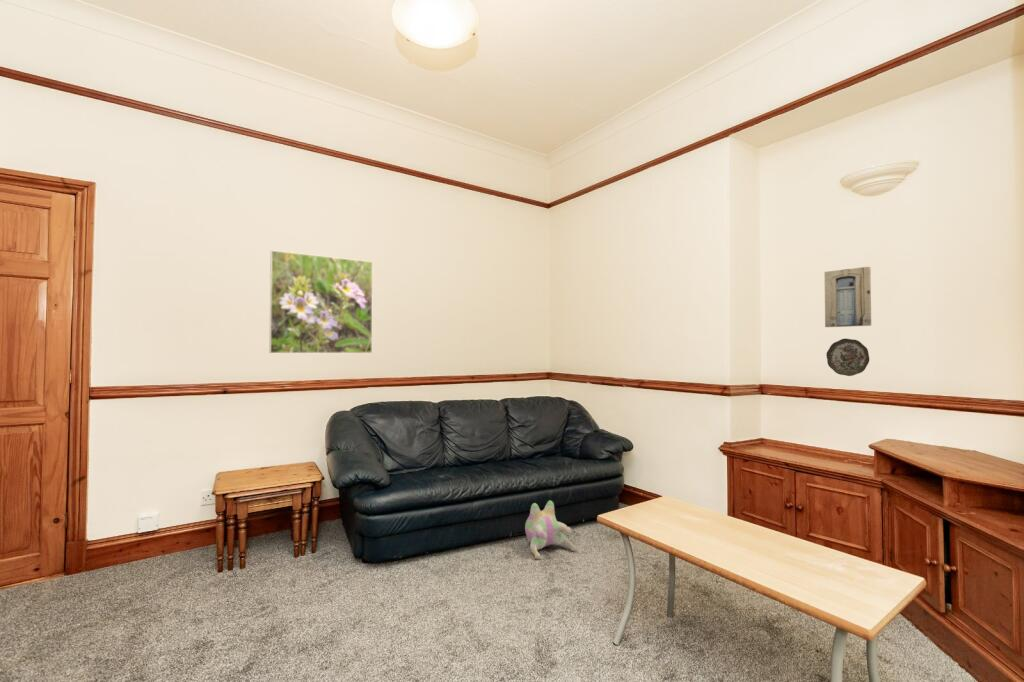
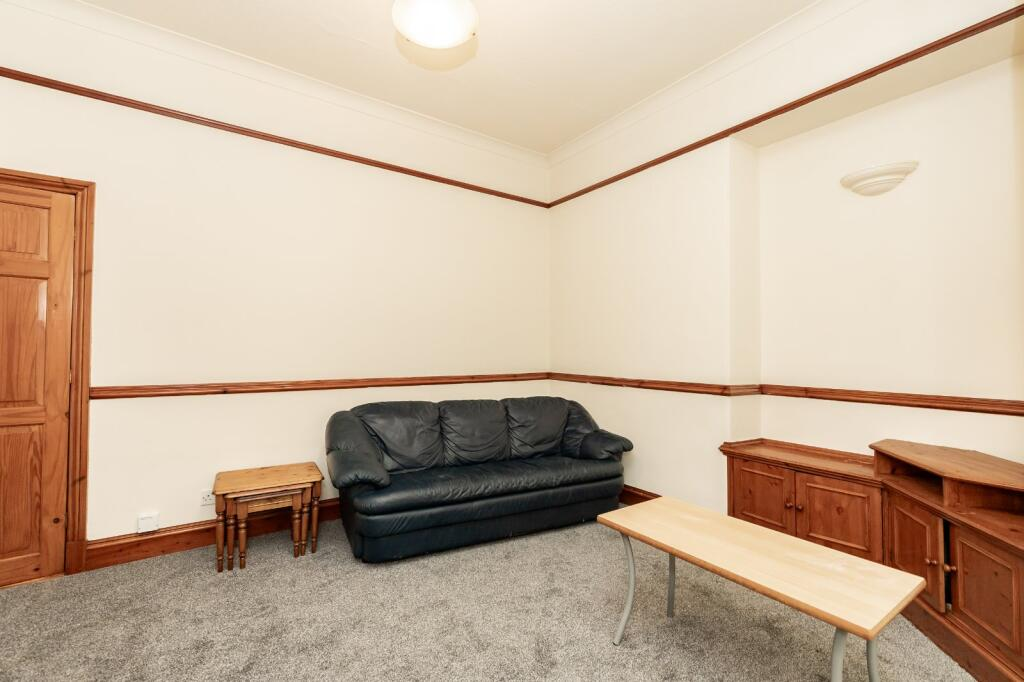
- plush toy (545, 525)
- decorative plate (847, 357)
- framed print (324, 304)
- wall art (847, 297)
